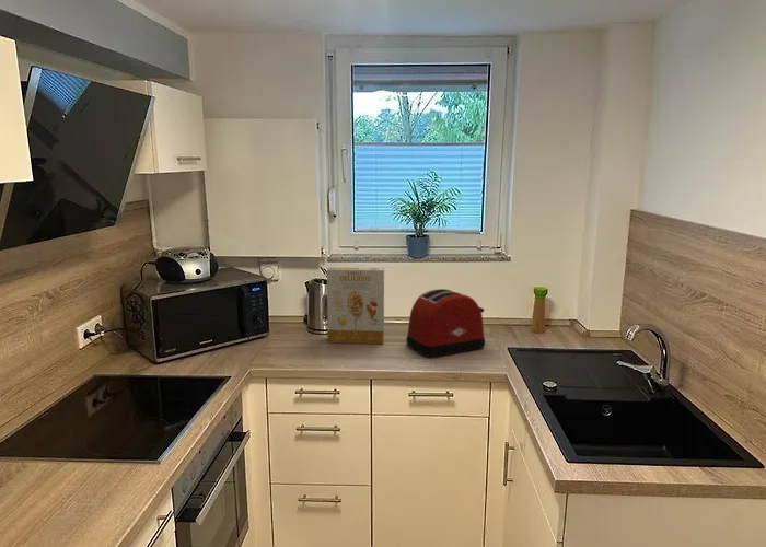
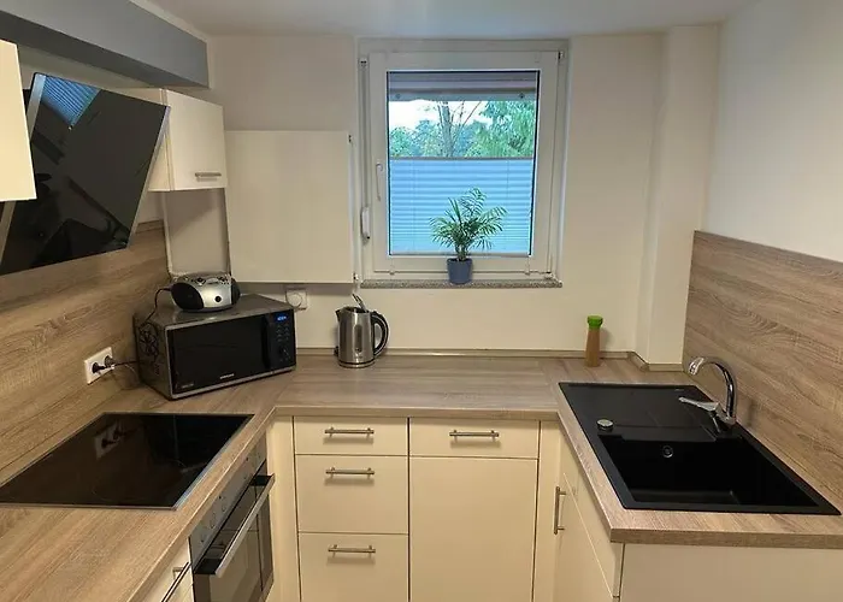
- toaster (448, 318)
- cereal box (356, 304)
